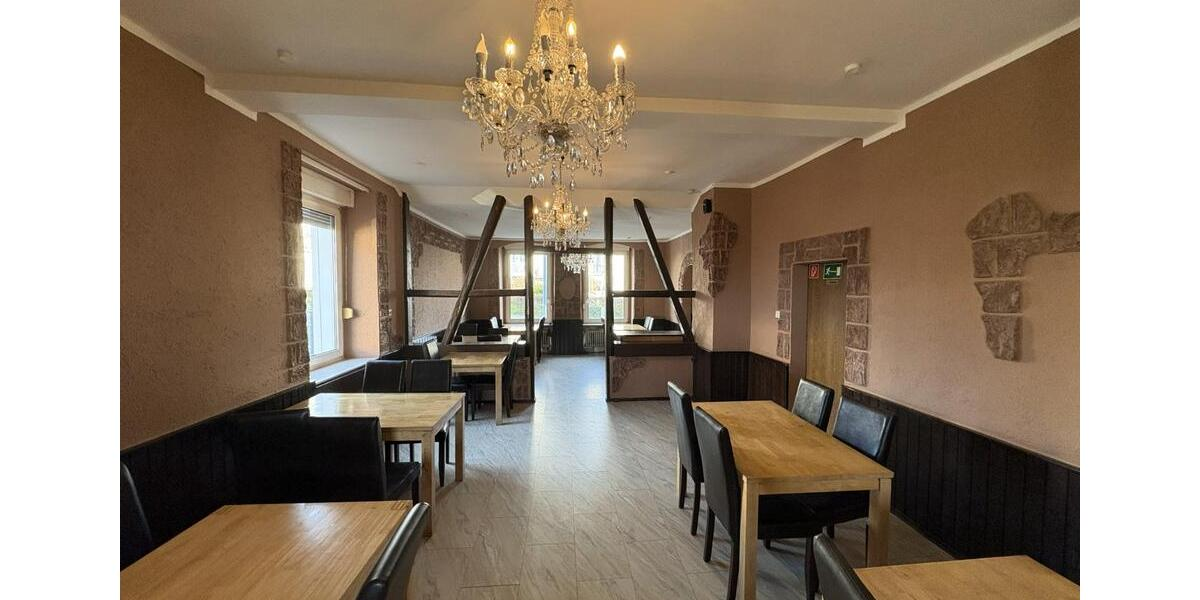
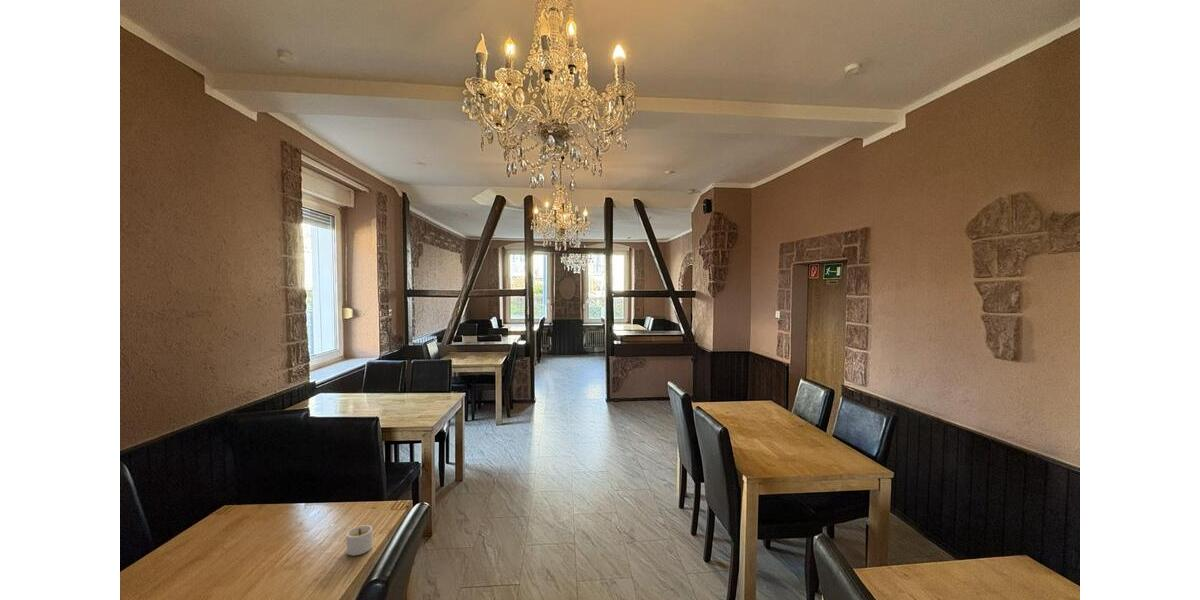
+ candle (354, 538)
